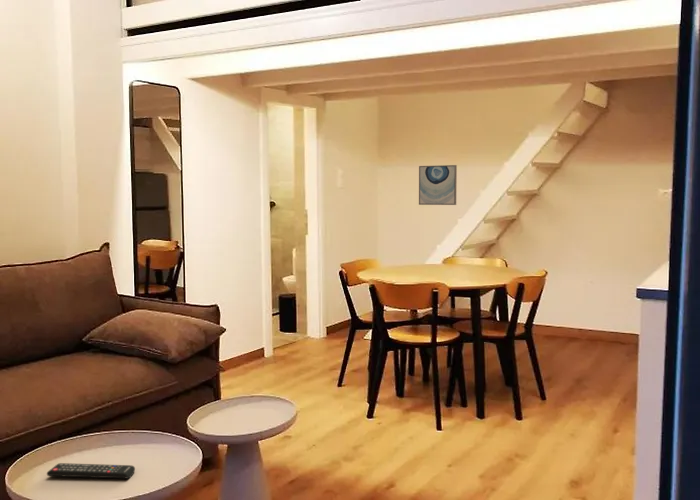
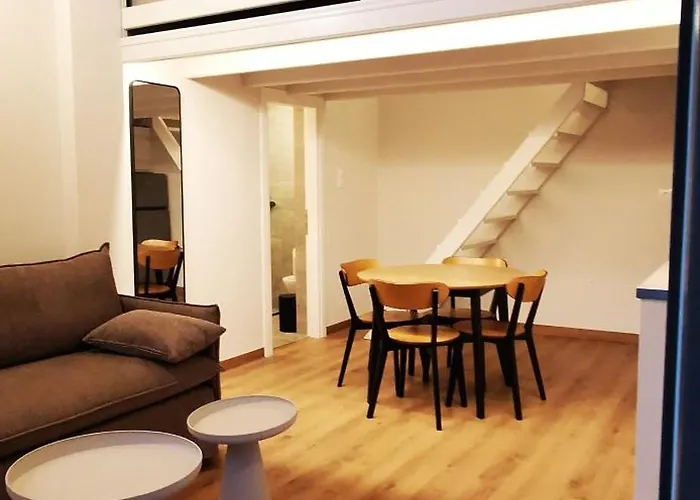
- wall art (437, 185)
- remote control (91, 471)
